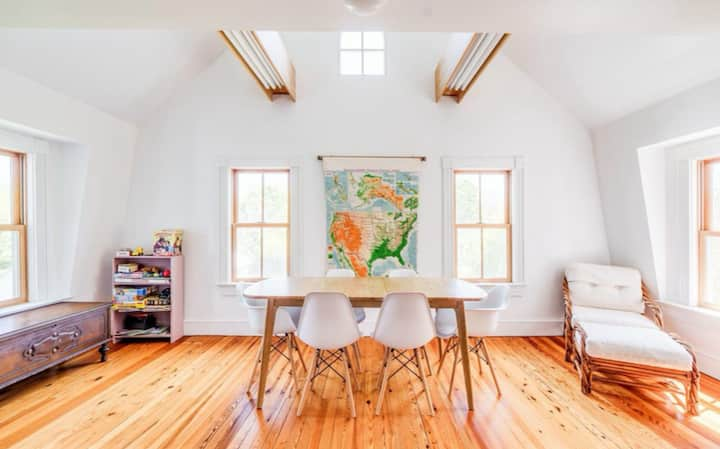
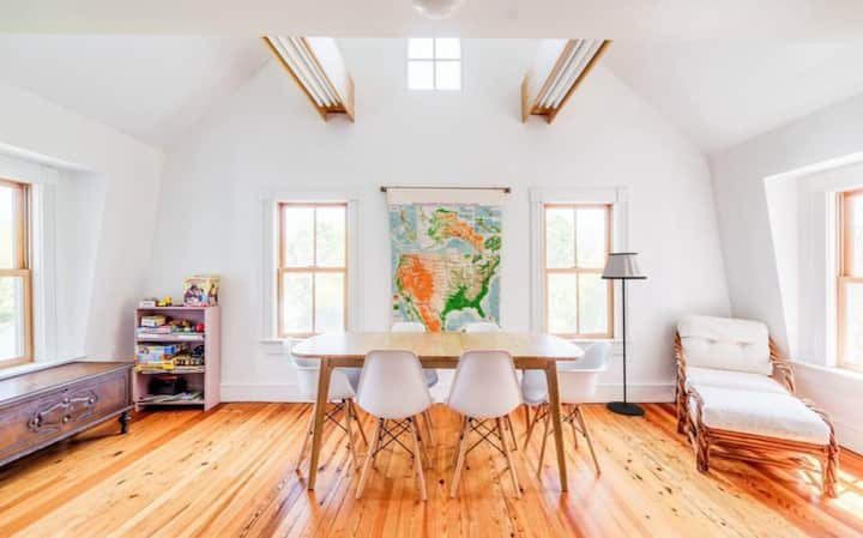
+ floor lamp (623, 331)
